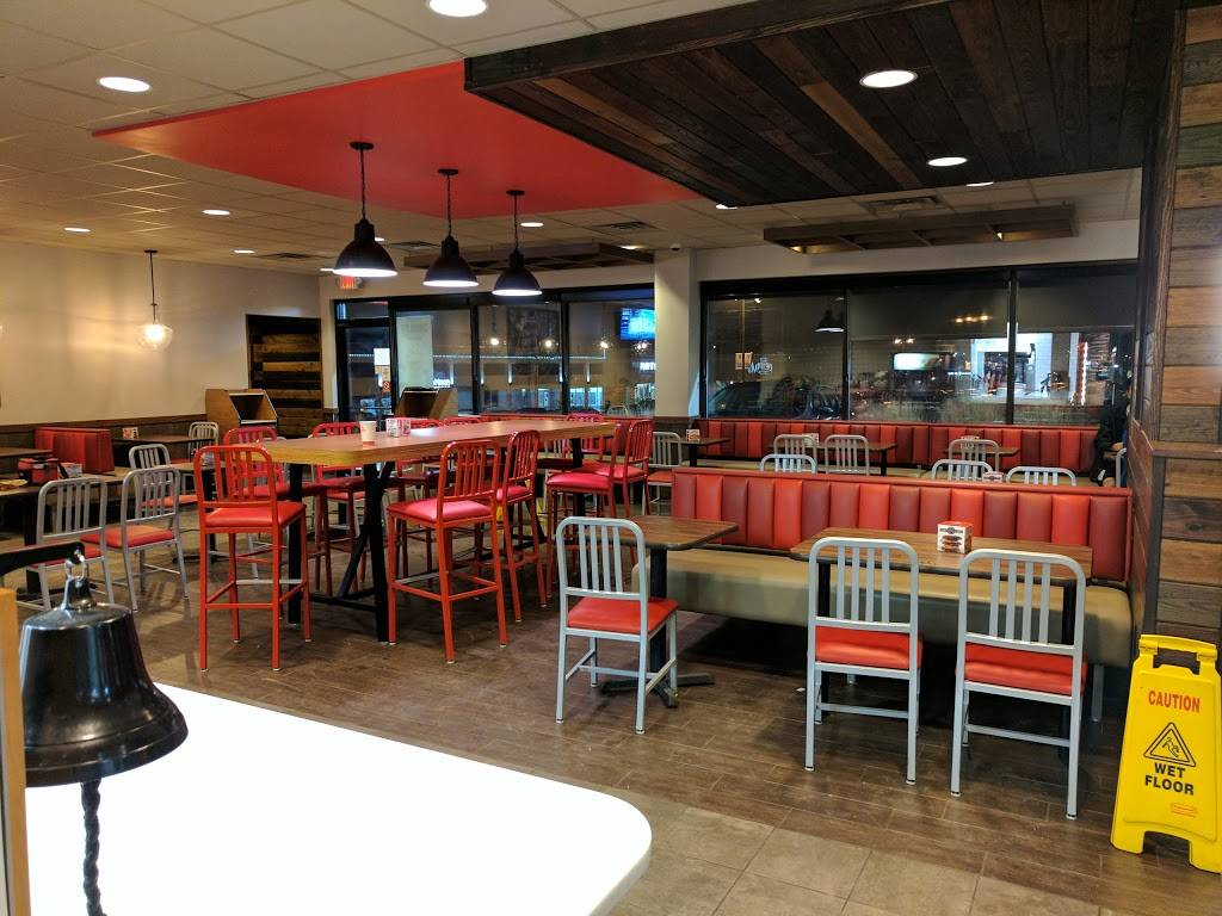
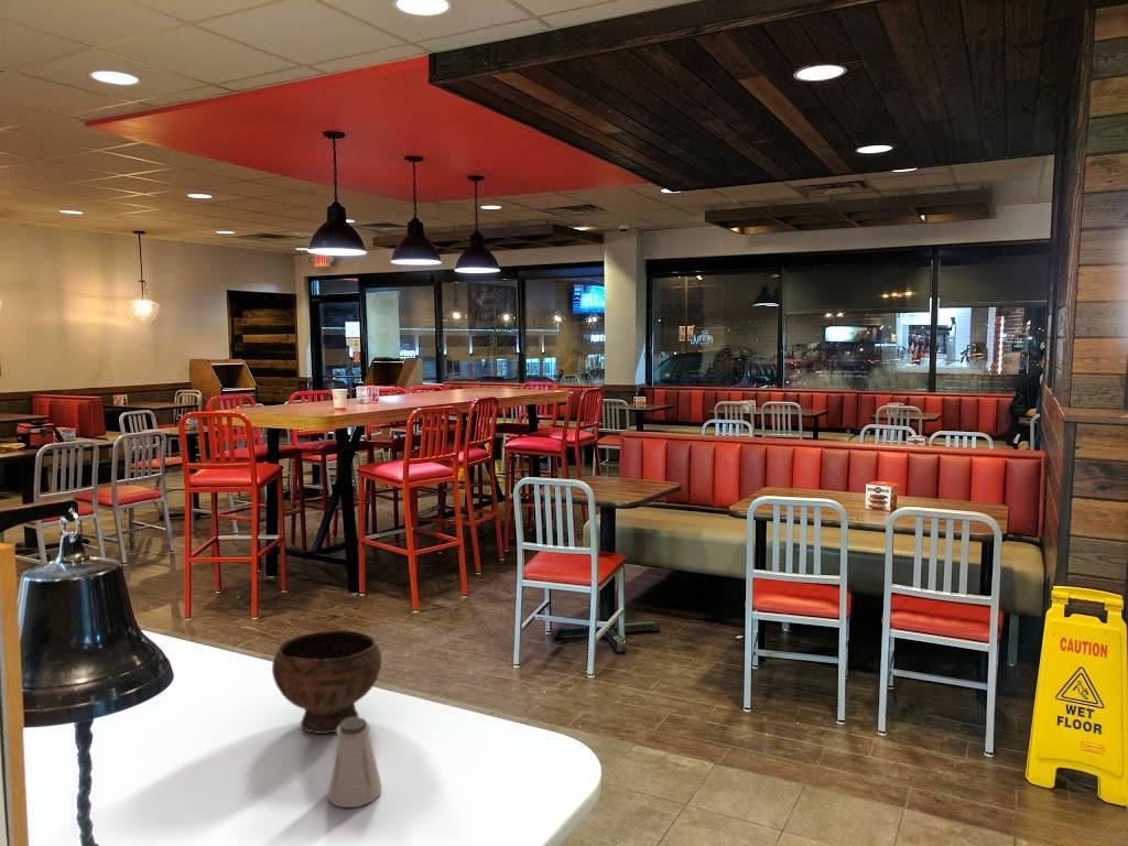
+ saltshaker (354, 758)
+ bowl (328, 681)
